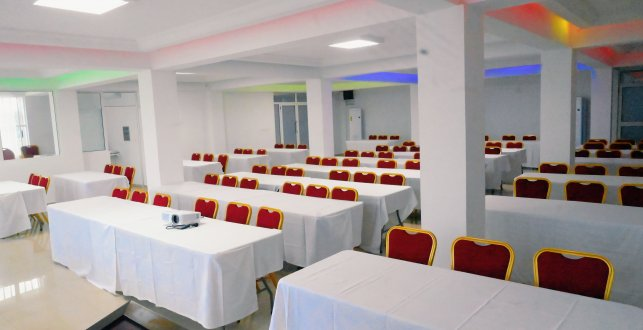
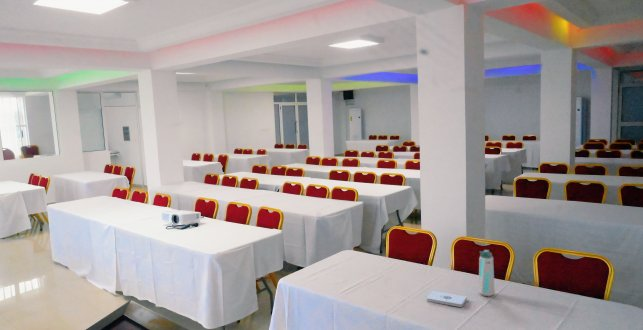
+ water bottle (486, 272)
+ notepad (446, 298)
